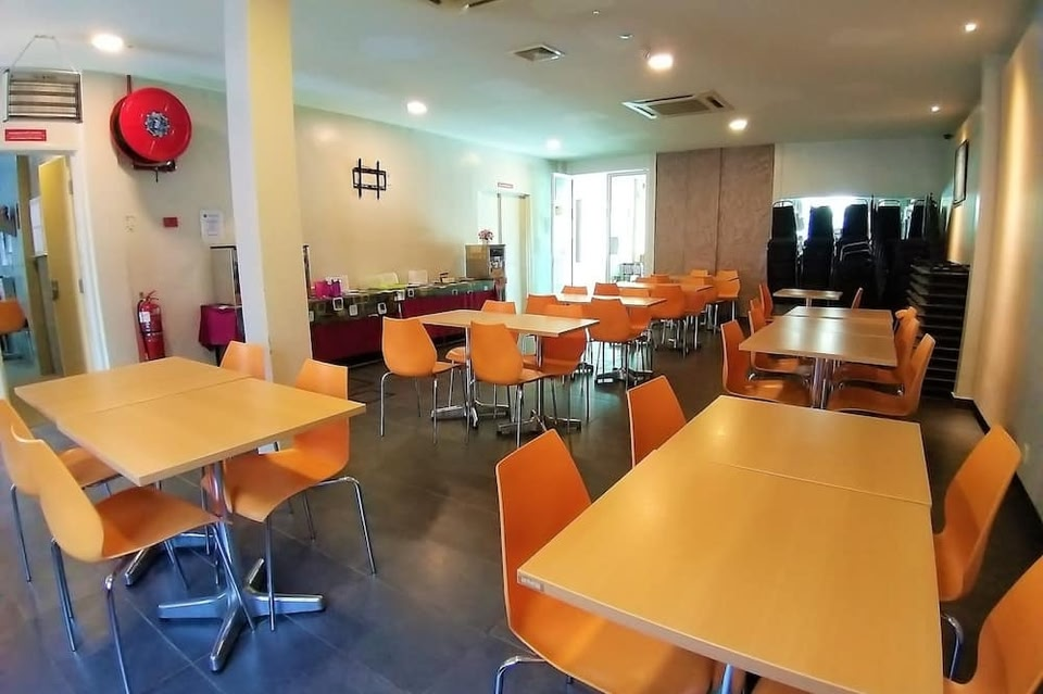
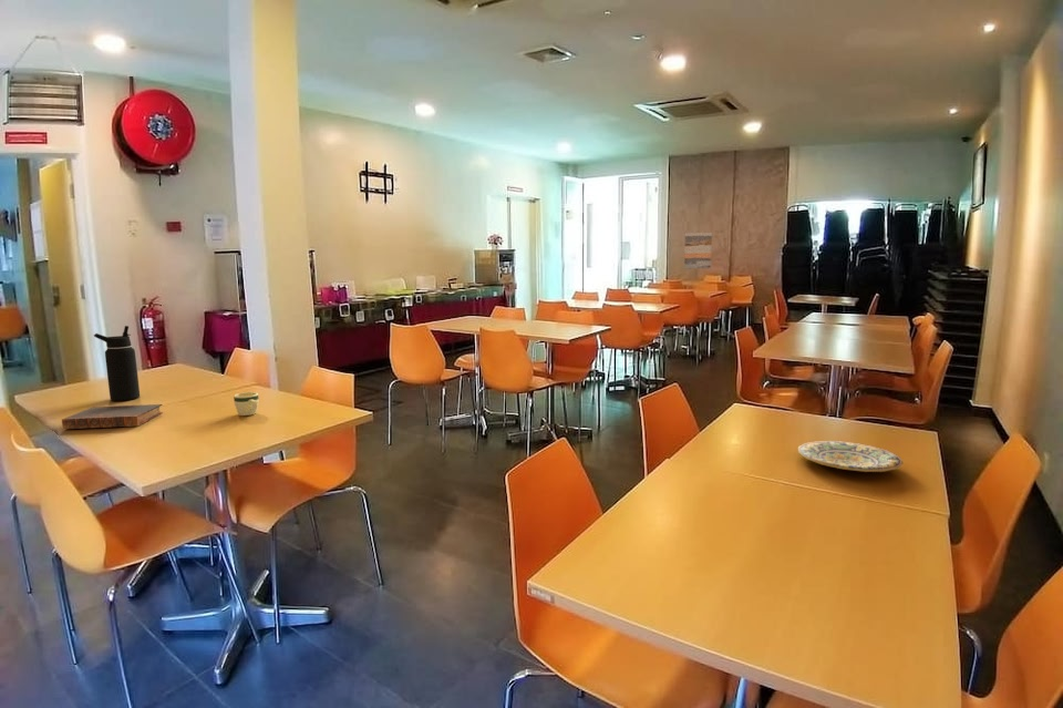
+ wall art (698, 250)
+ plate (847, 459)
+ book (114, 415)
+ mug (248, 404)
+ water bottle (116, 362)
